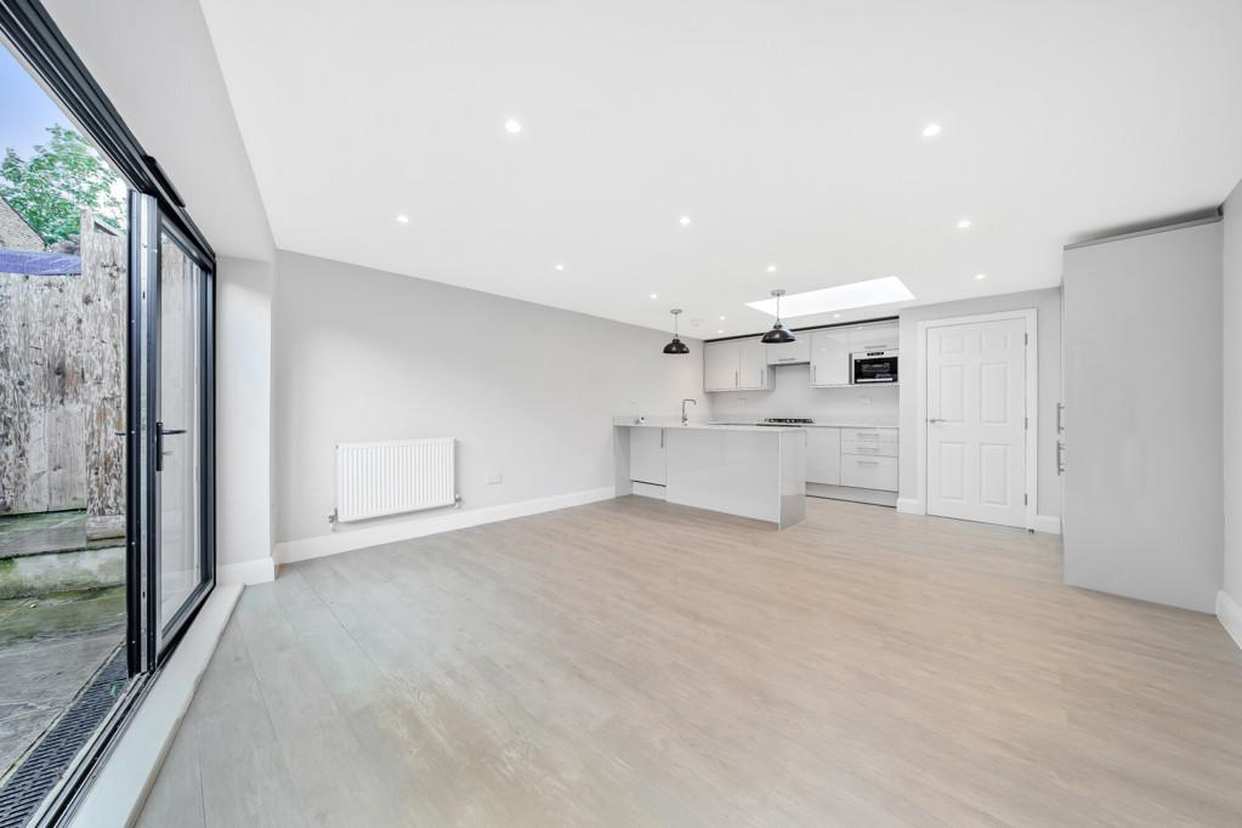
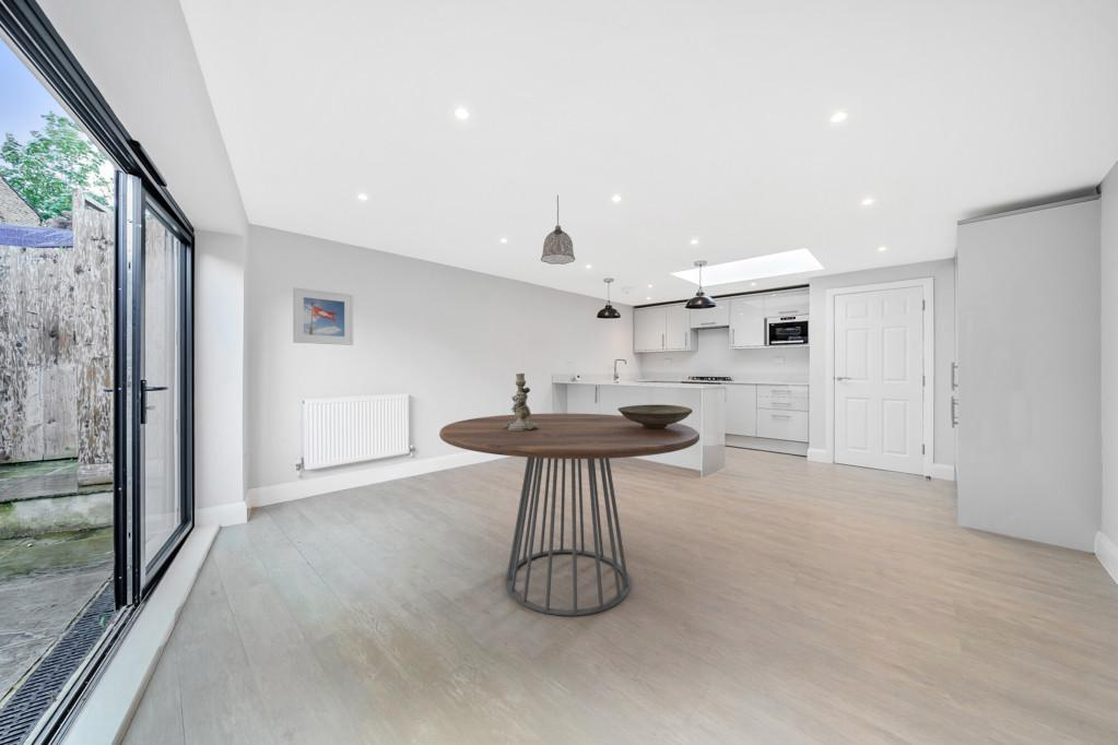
+ dining table (572, 501)
+ candlestick (520, 400)
+ decorative bowl (654, 415)
+ pendant lamp (557, 227)
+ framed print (323, 317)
